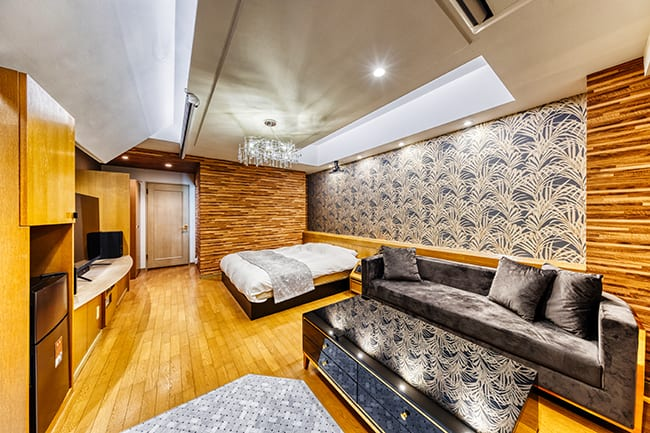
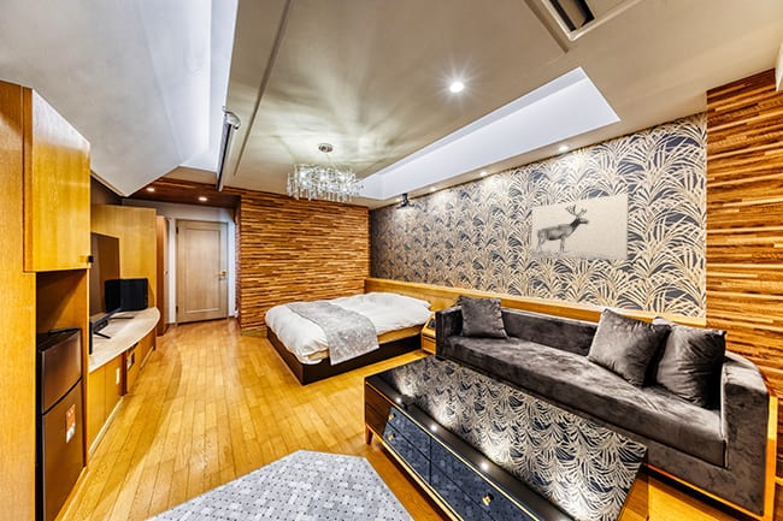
+ wall art (573, 230)
